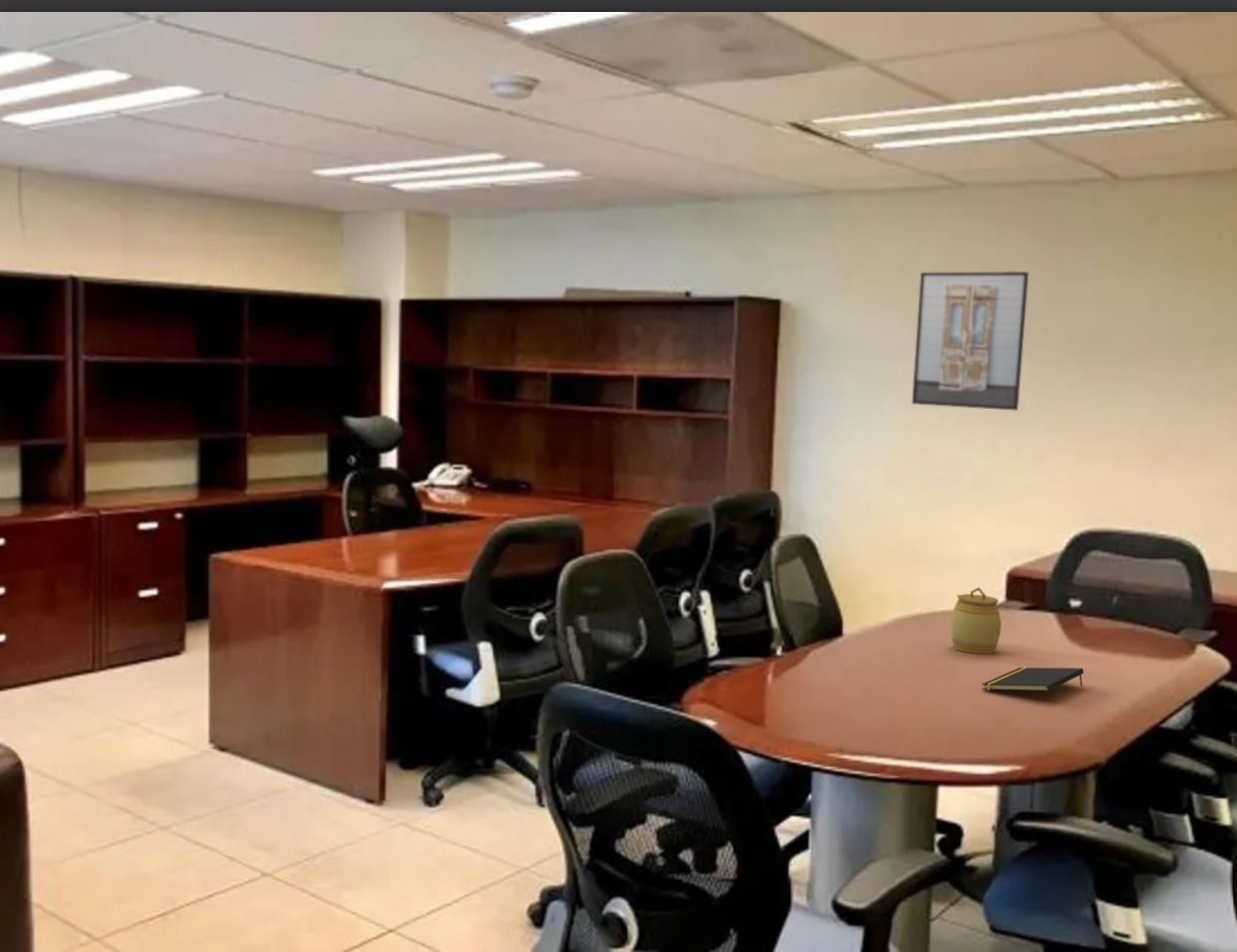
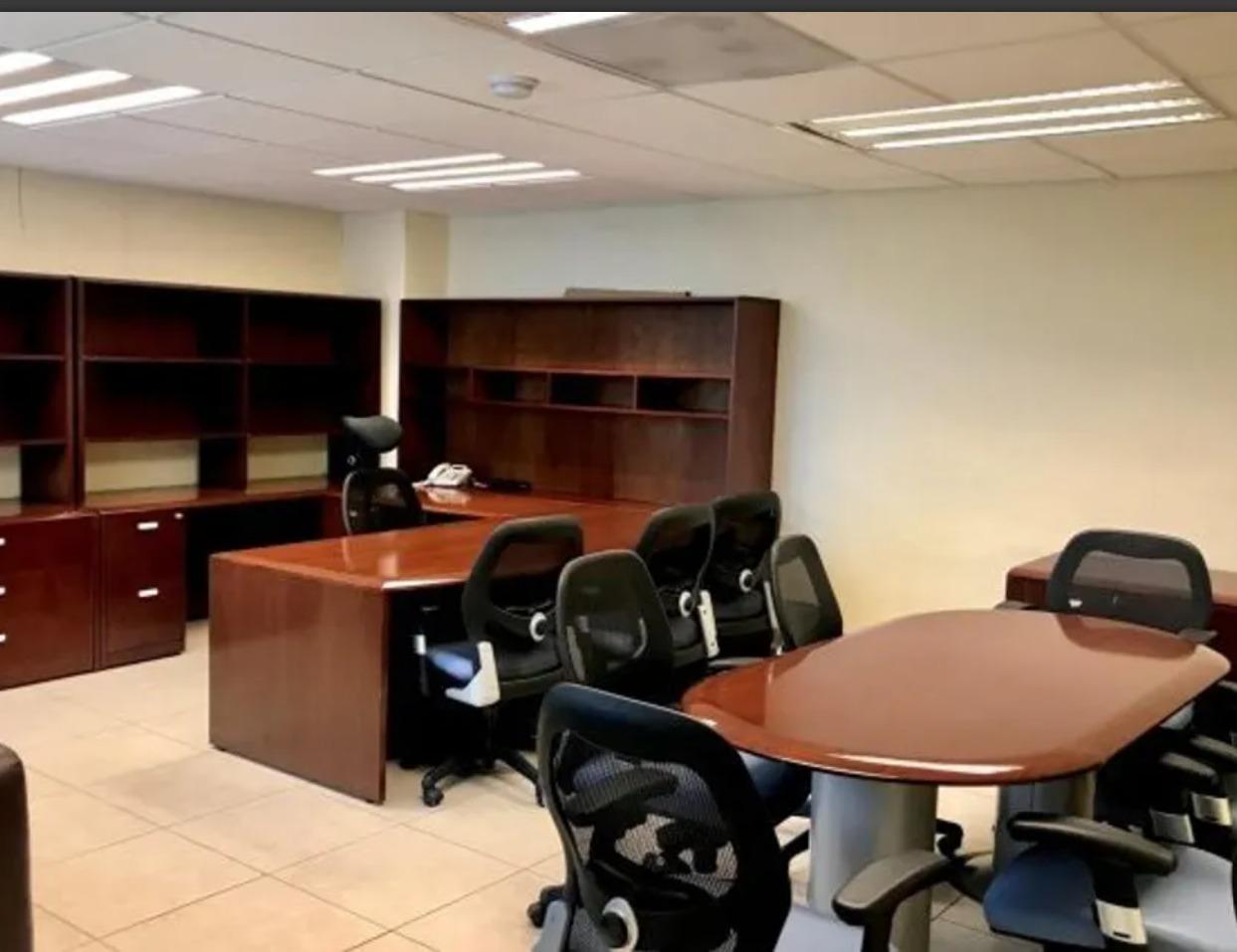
- jar (975, 618)
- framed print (968, 339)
- notepad (1033, 678)
